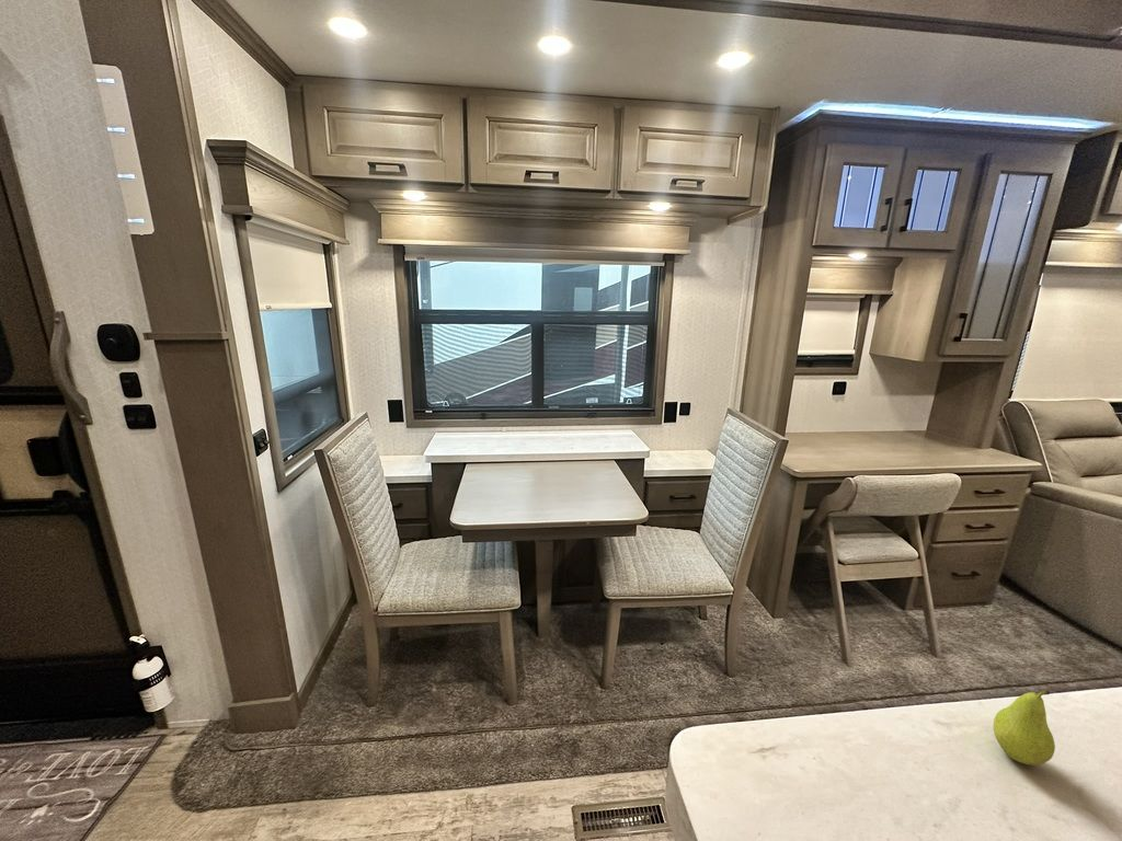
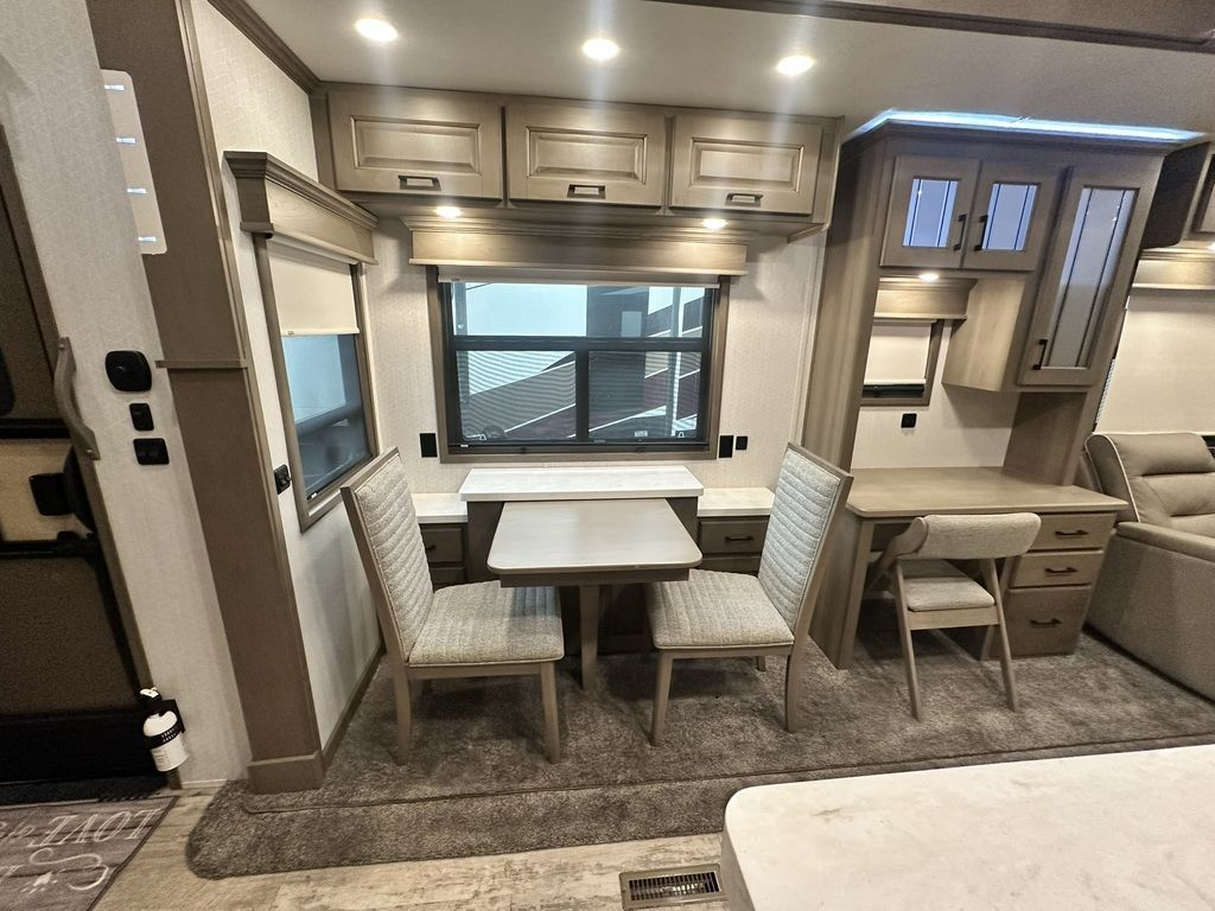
- fruit (1028, 718)
